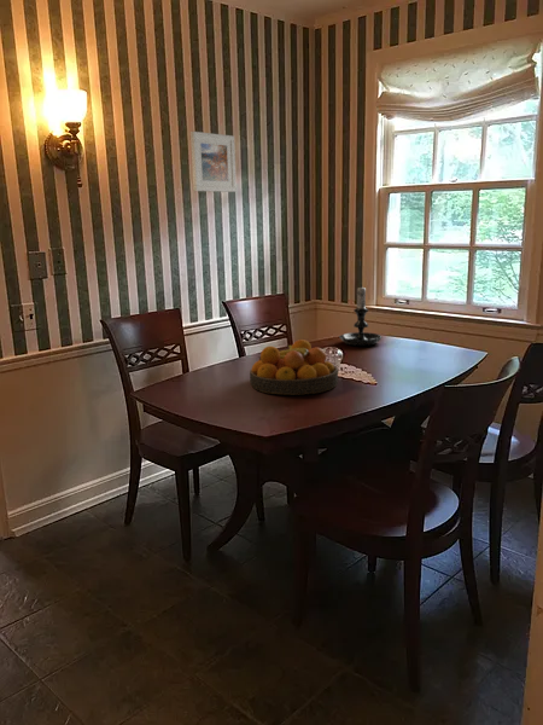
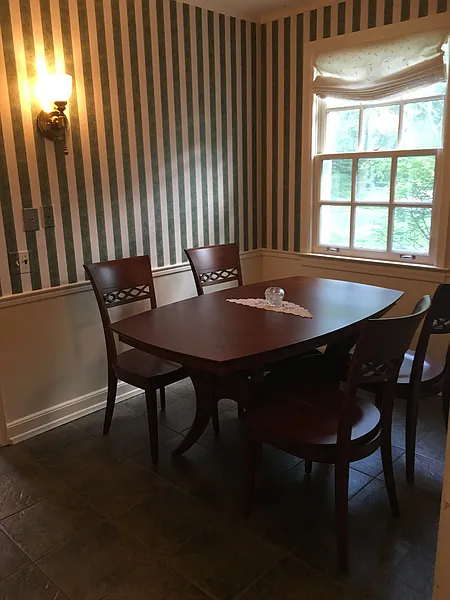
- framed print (214, 162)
- candle holder (360, 313)
- fruit bowl (293, 362)
